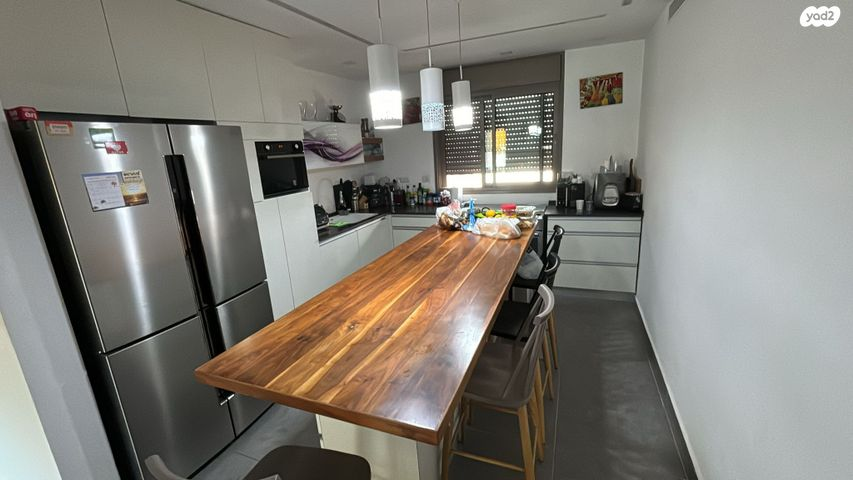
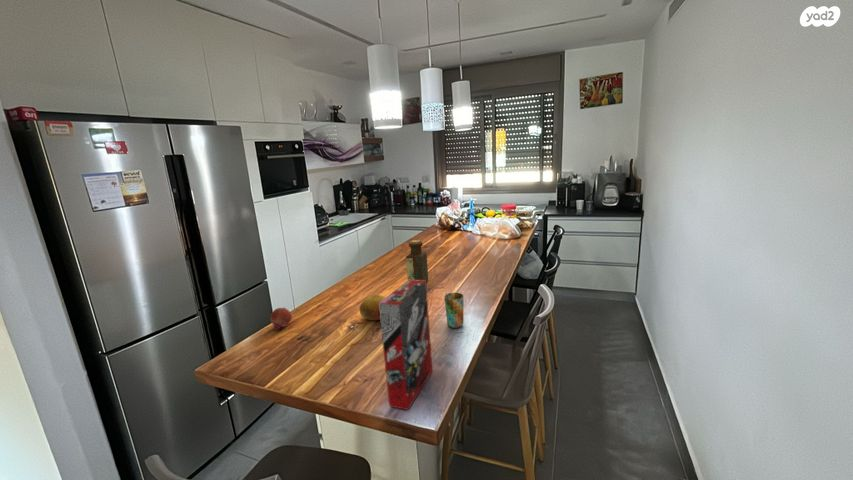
+ fruit (375, 306)
+ fruit (280, 317)
+ cup (454, 310)
+ bottle (416, 262)
+ cereal box (408, 340)
